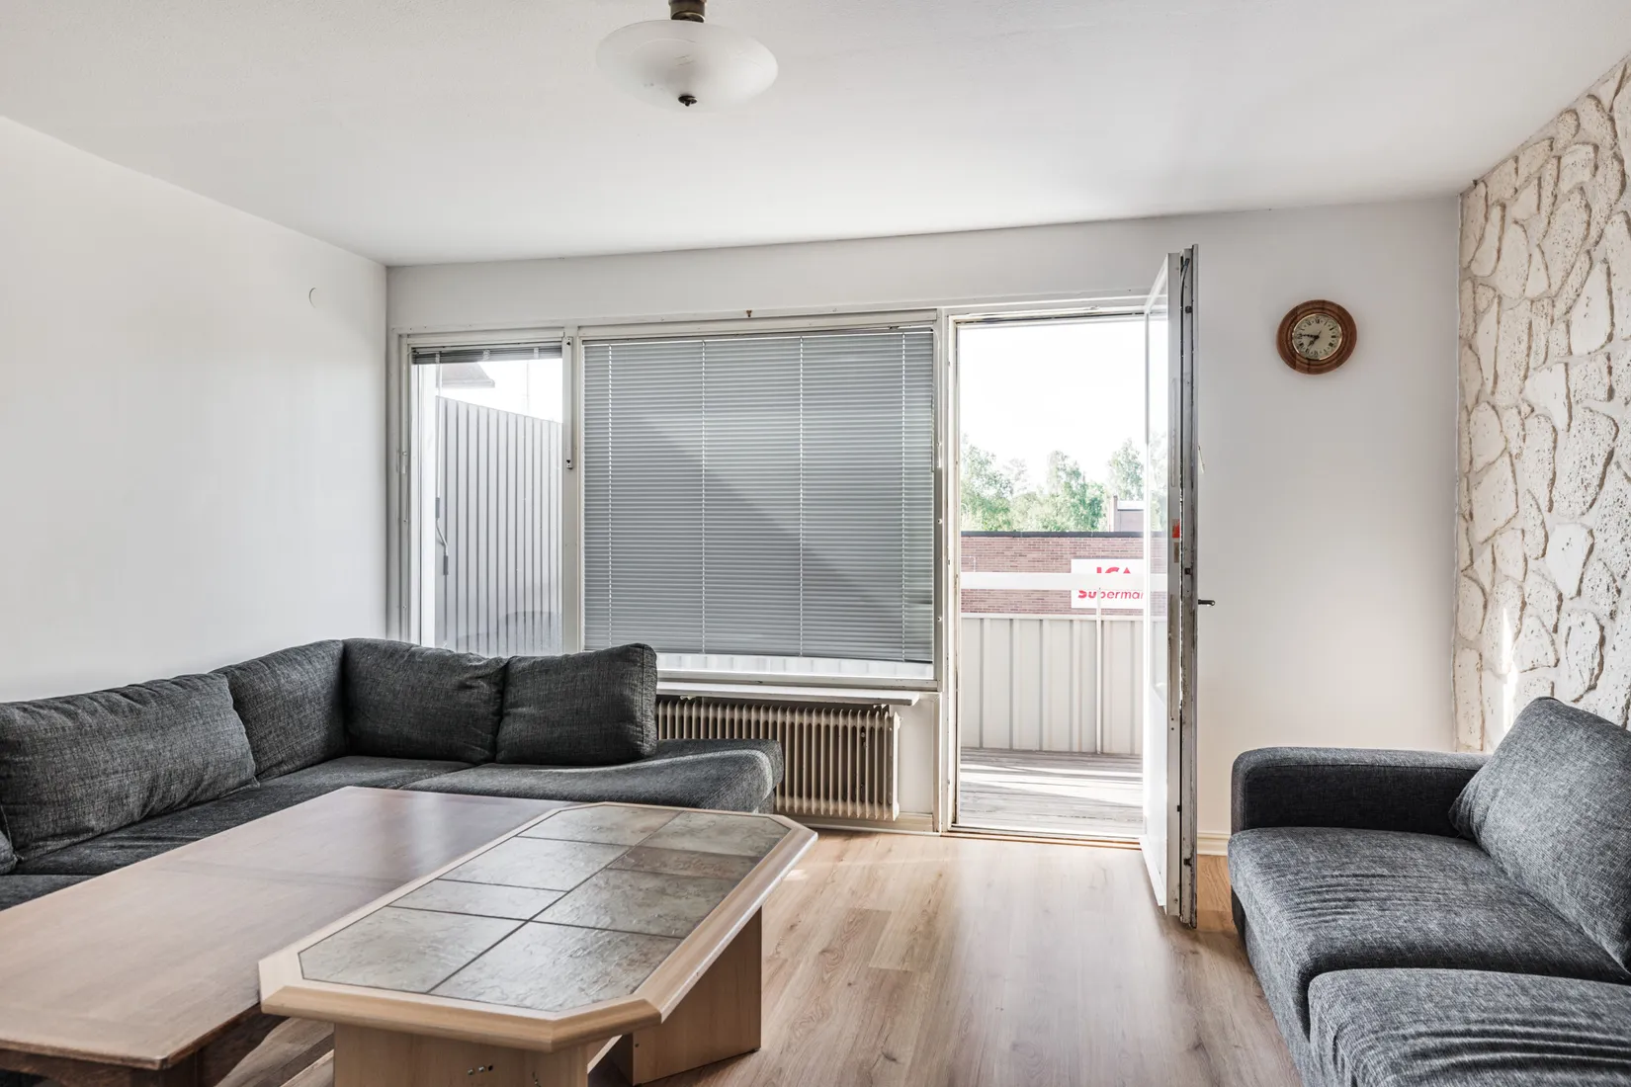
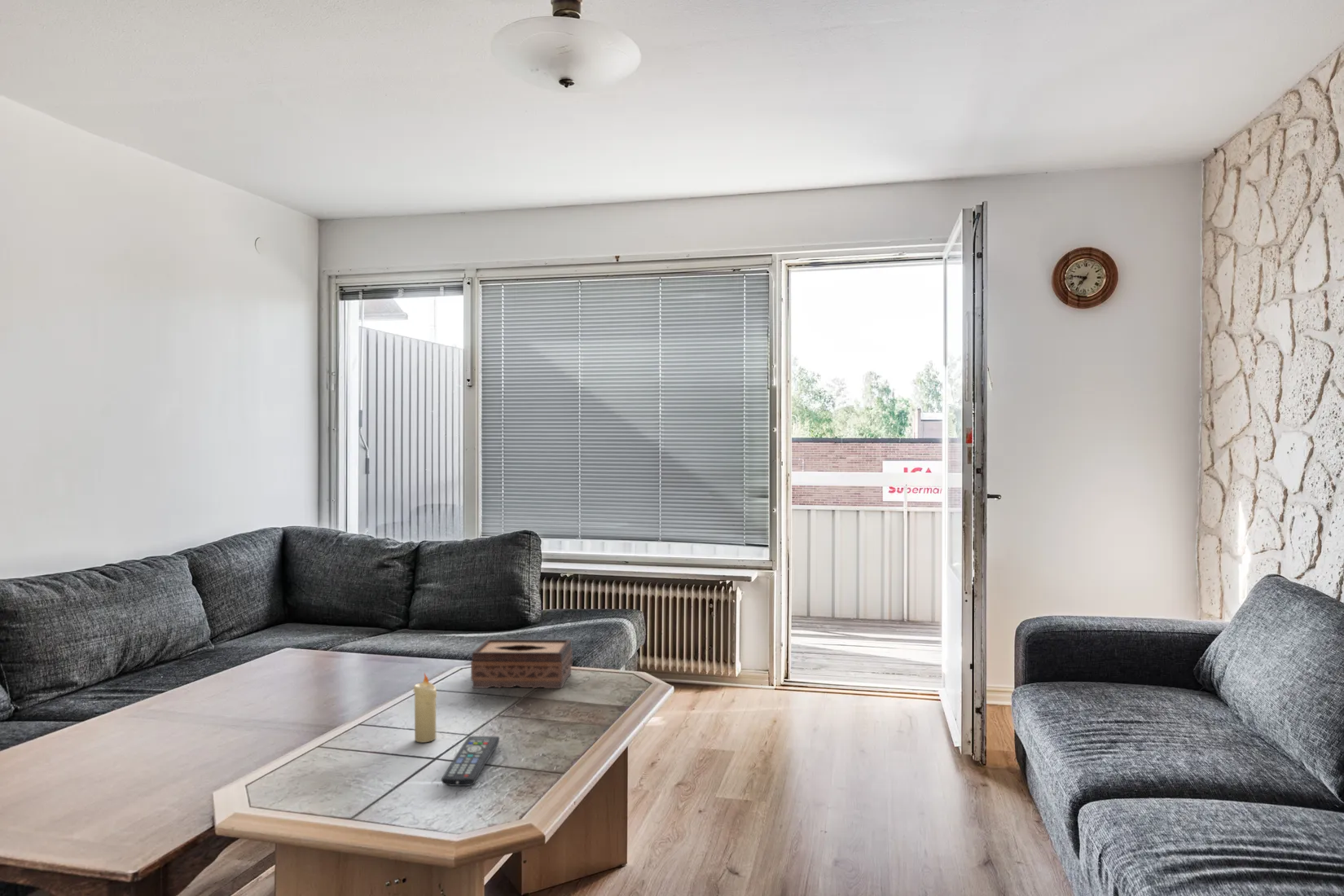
+ tissue box (523, 663)
+ remote control (472, 758)
+ candle (425, 705)
